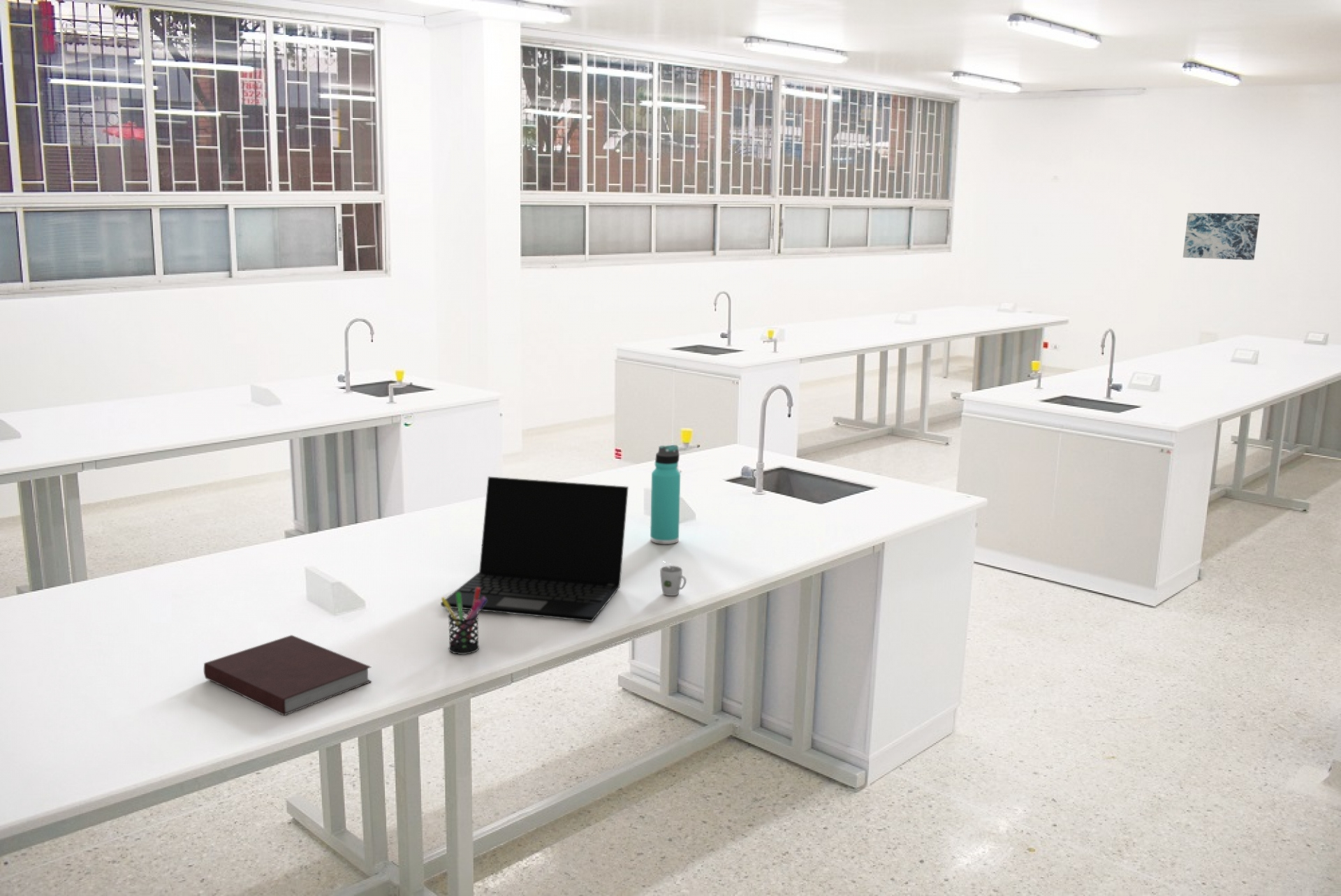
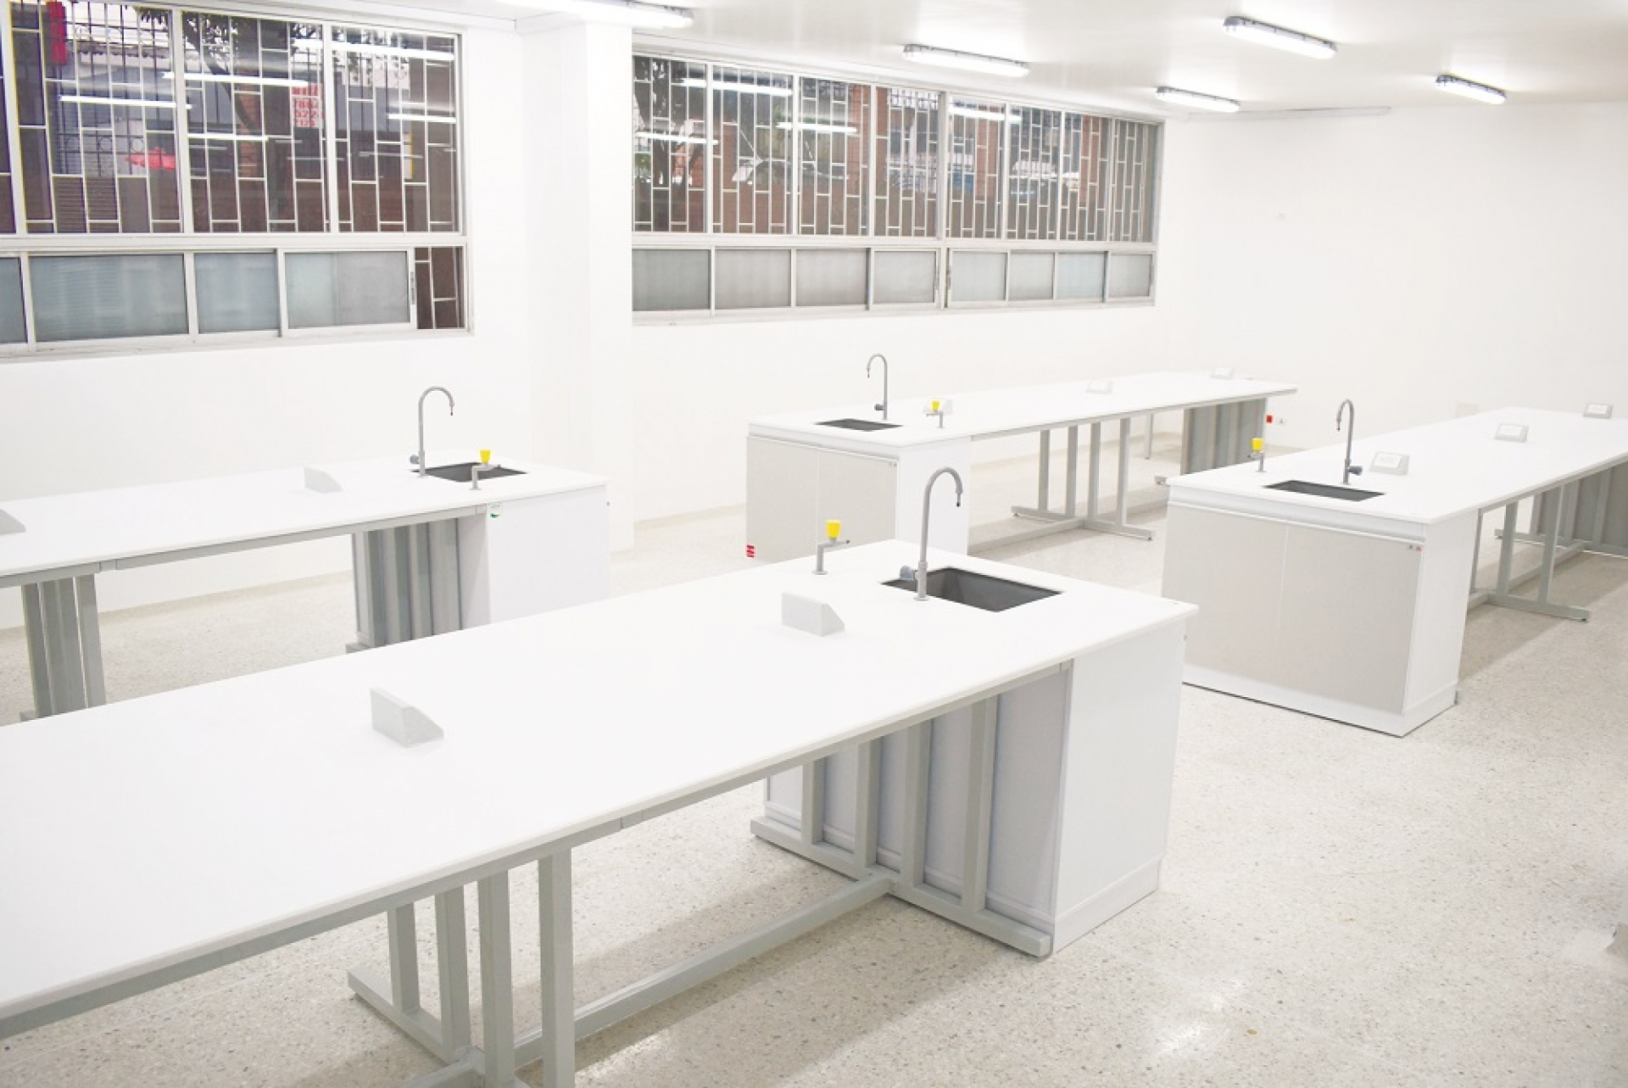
- notebook (287, 673)
- laptop (538, 545)
- thermos bottle (665, 493)
- cup (674, 573)
- wall art (1220, 236)
- pen holder (464, 618)
